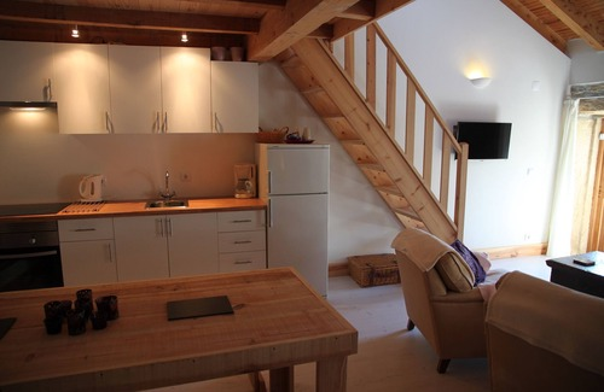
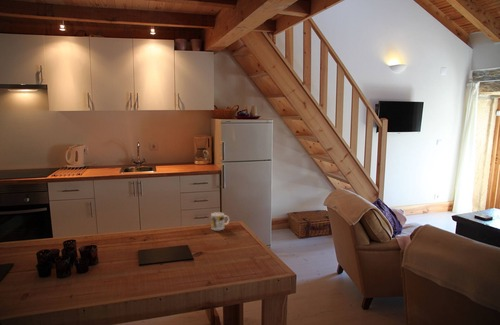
+ mug (220, 221)
